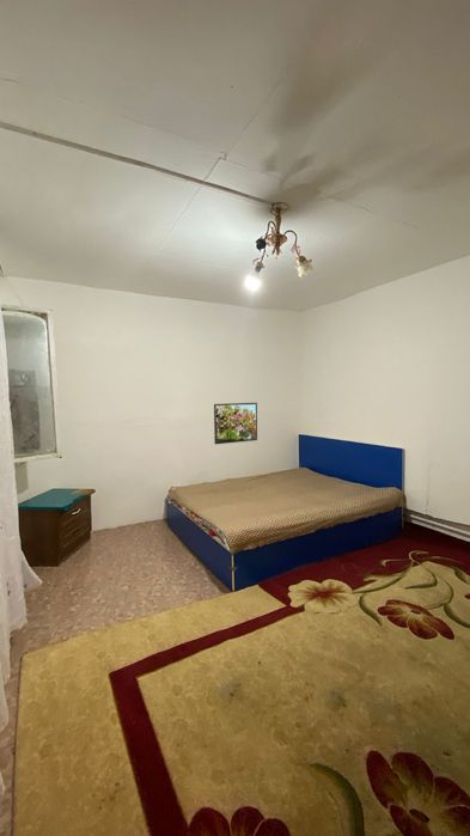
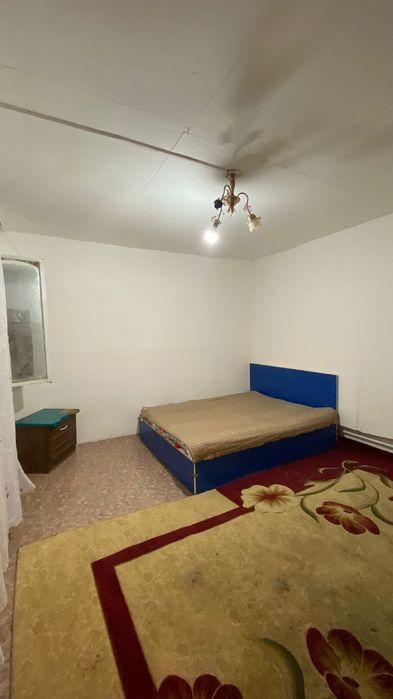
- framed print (236, 422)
